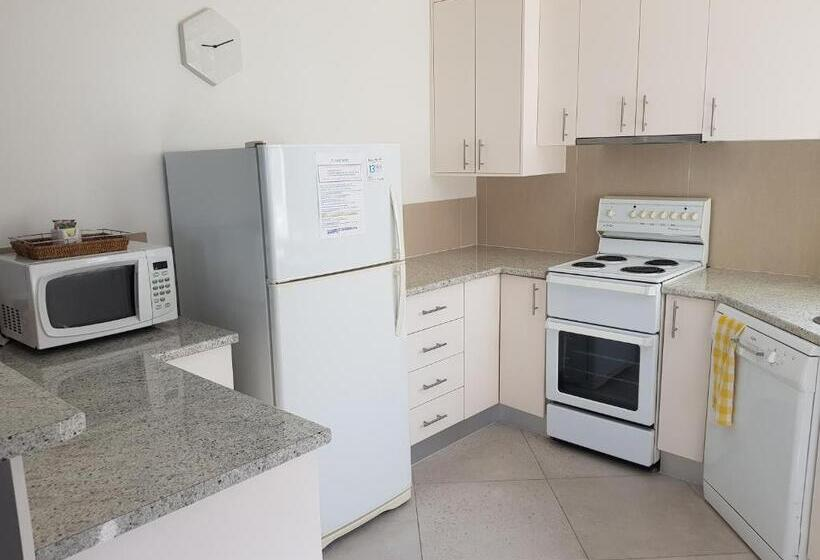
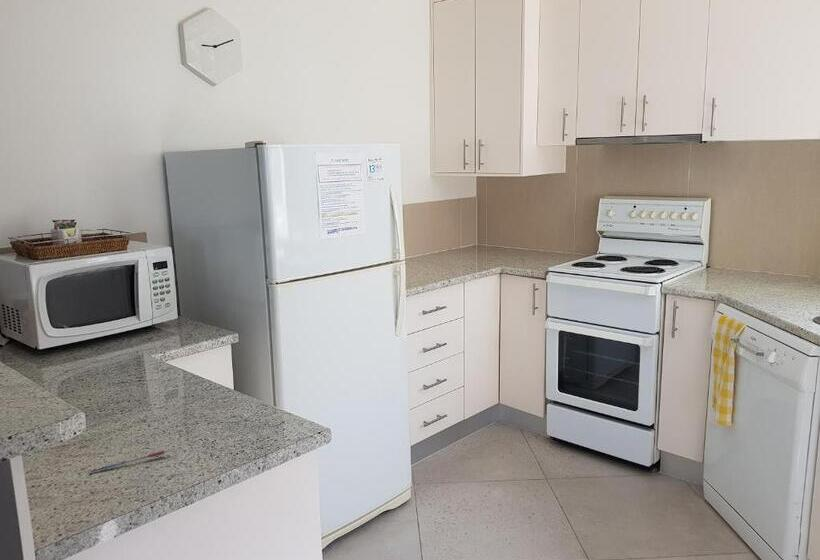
+ pen (127, 461)
